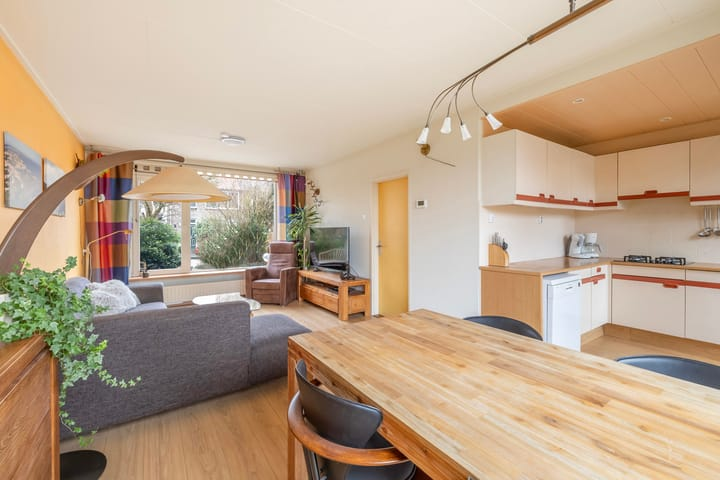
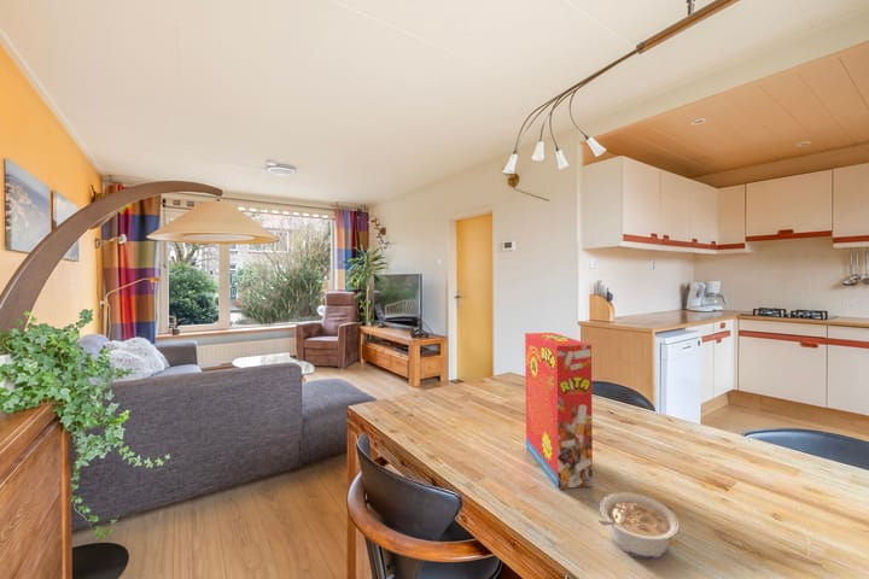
+ legume (637, 525)
+ cereal box (555, 402)
